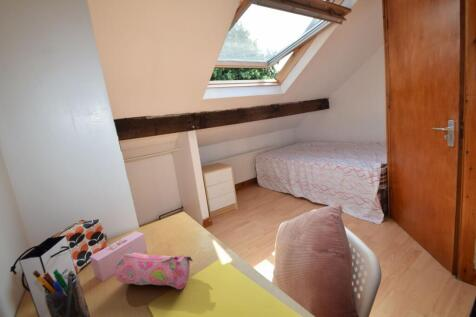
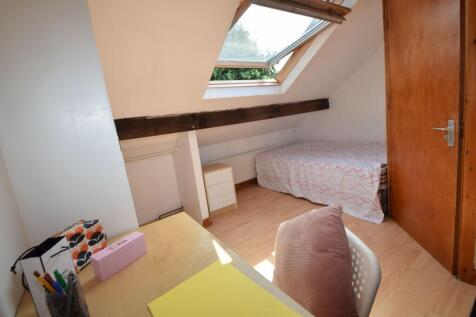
- pencil case (153, 268)
